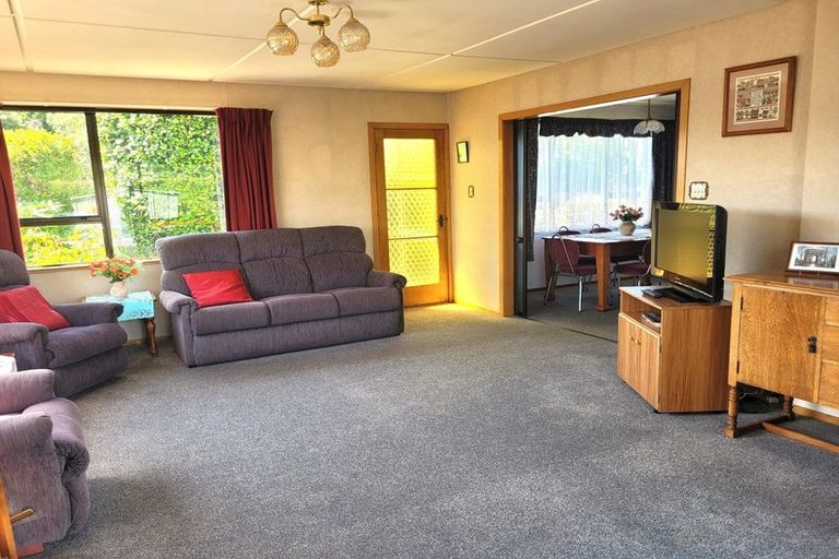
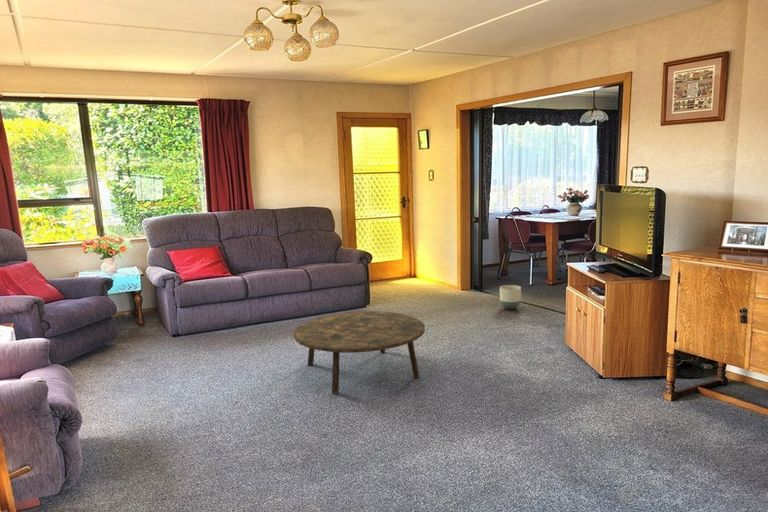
+ planter (510, 298)
+ coffee table (360, 349)
